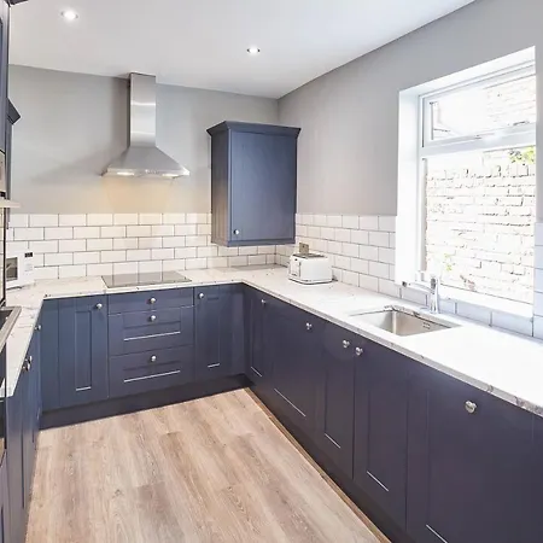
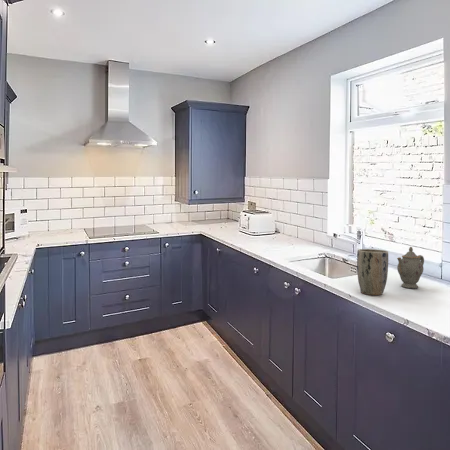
+ chinaware (410, 266)
+ plant pot (372, 271)
